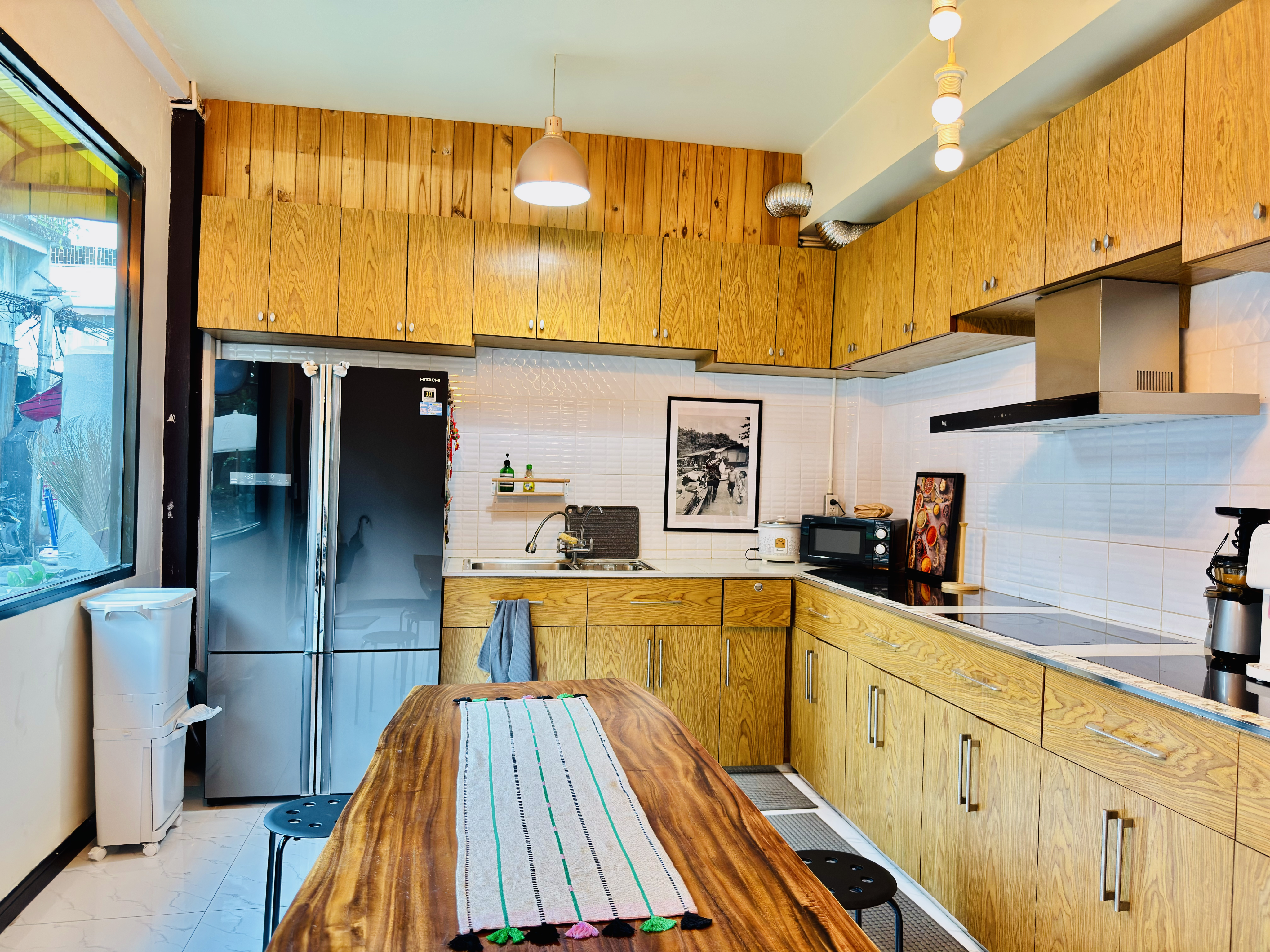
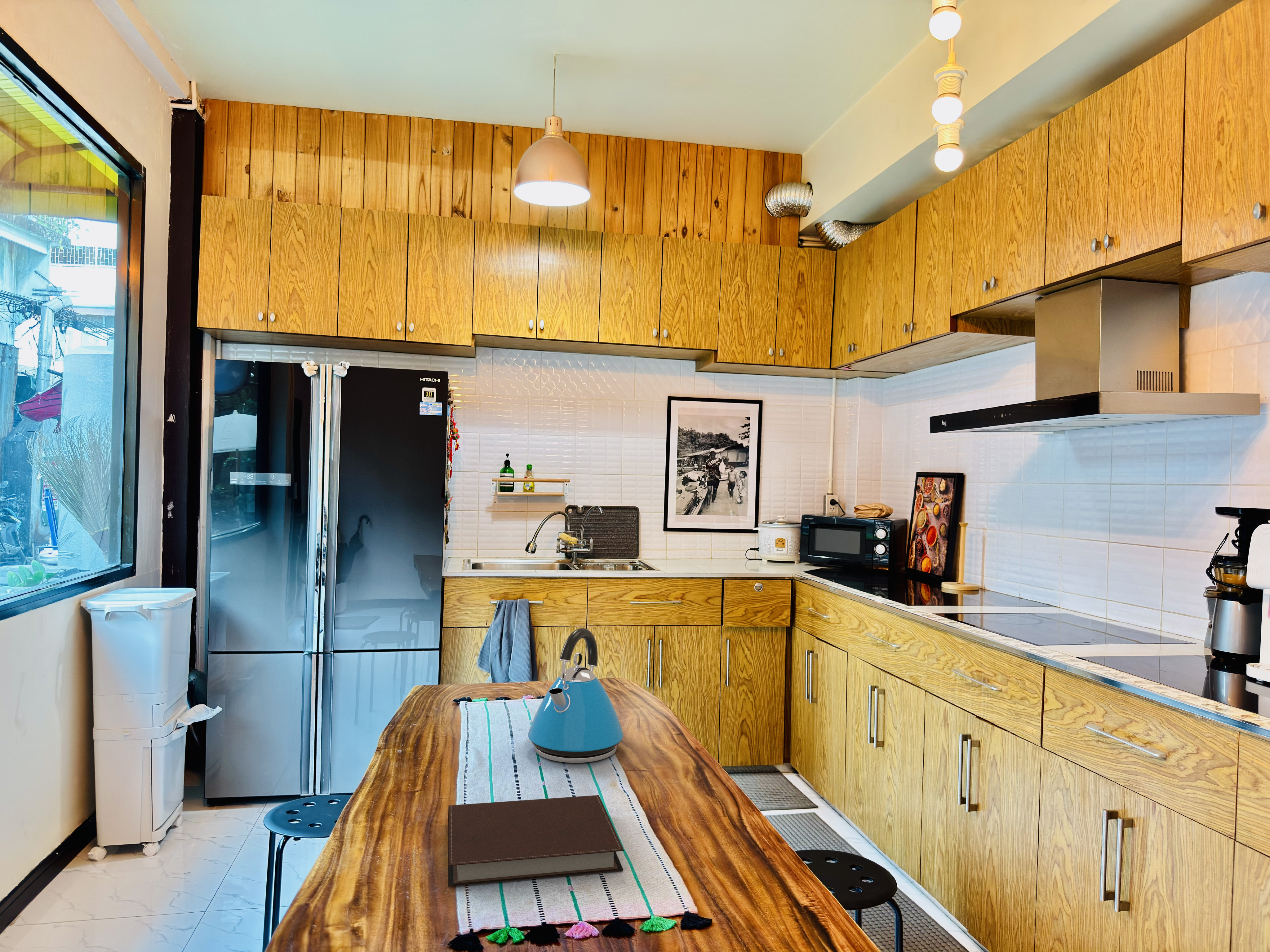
+ kettle (579, 688)
+ notebook (531, 835)
